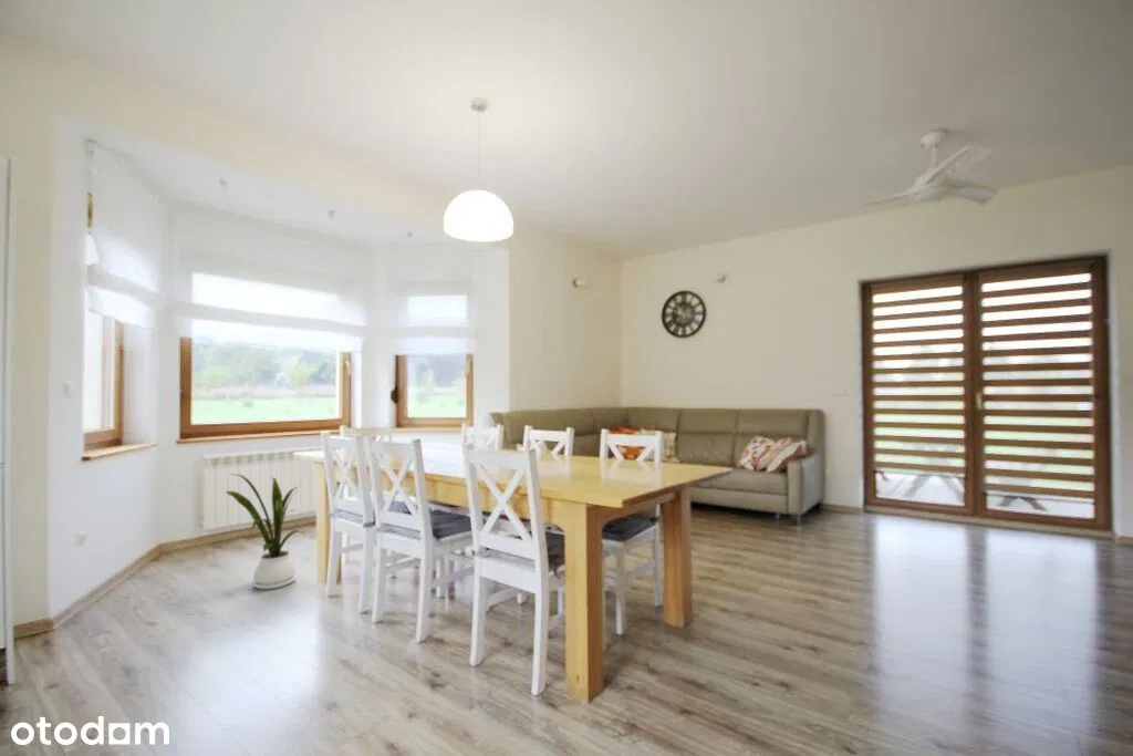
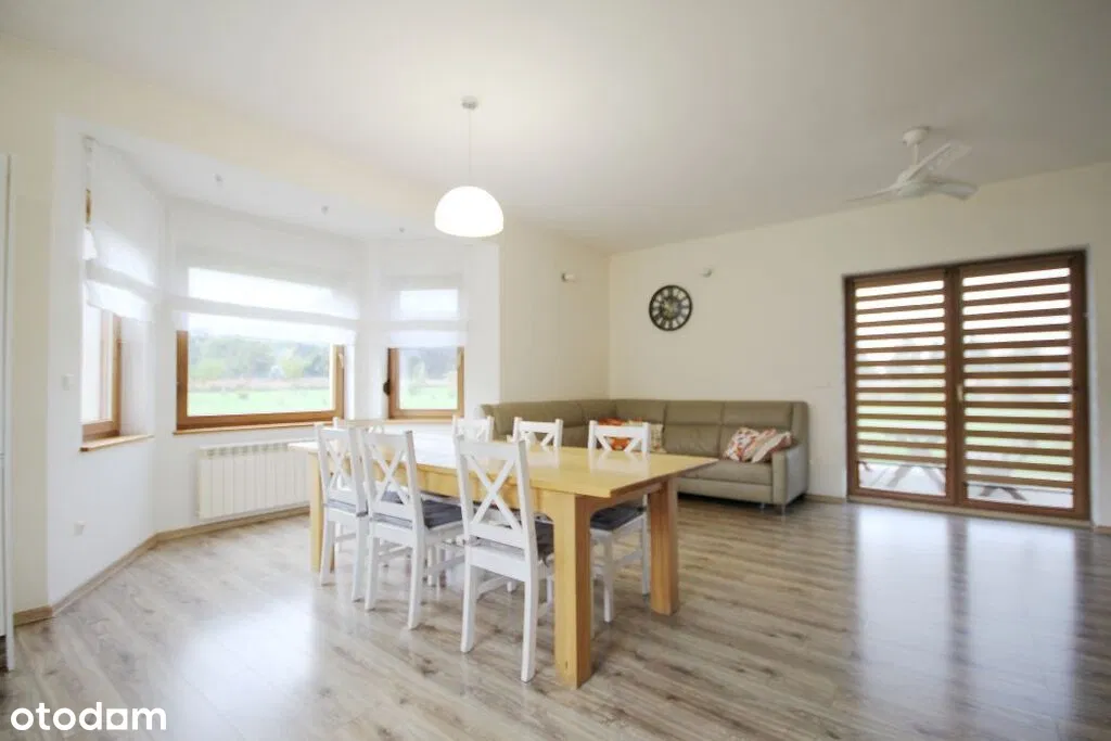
- house plant (269, 526)
